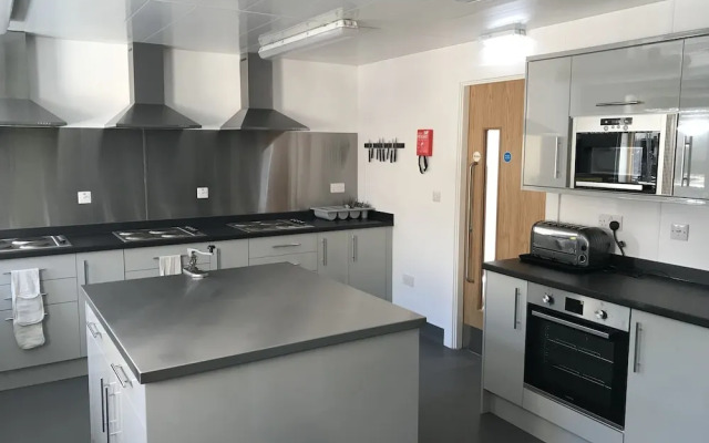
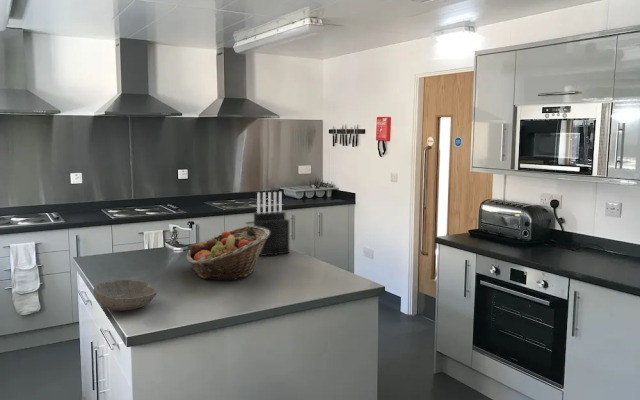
+ fruit basket (228, 251)
+ bowl (126, 295)
+ knife block (272, 223)
